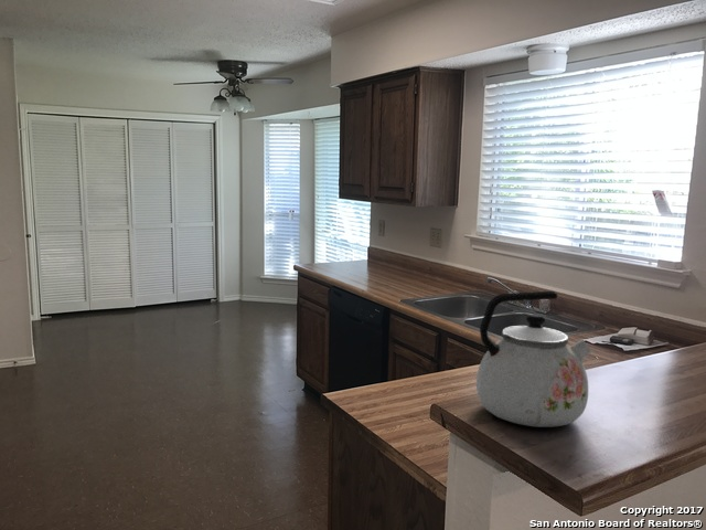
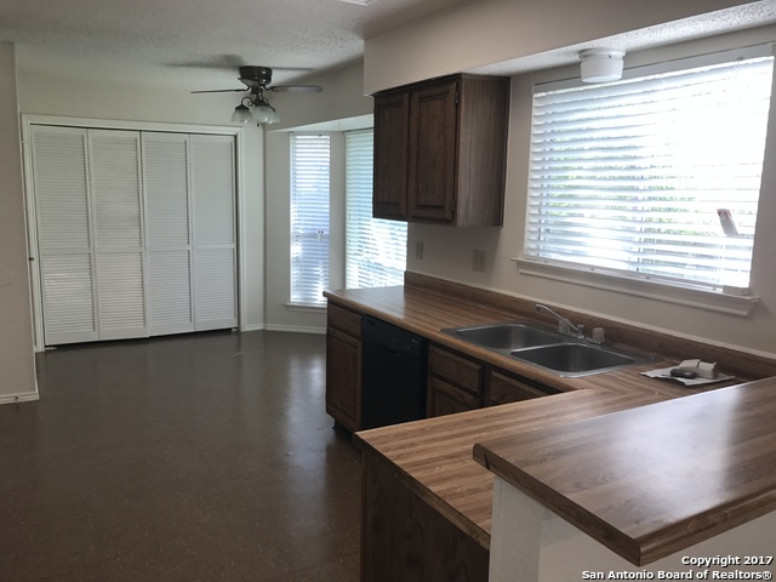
- kettle (534, 352)
